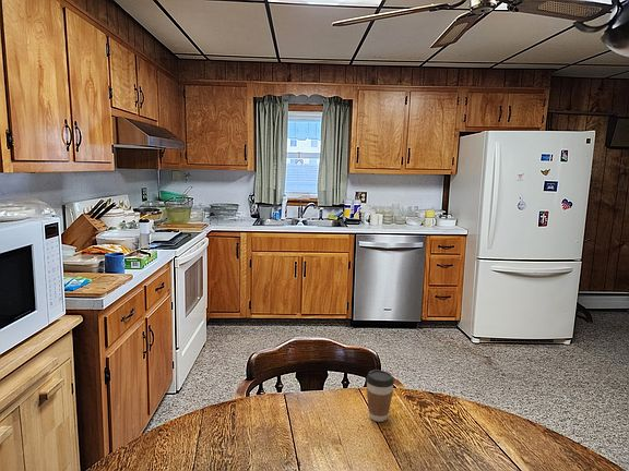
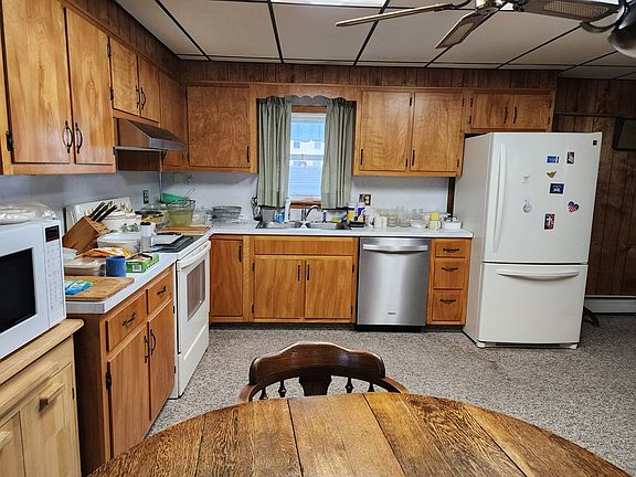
- coffee cup (379, 396)
